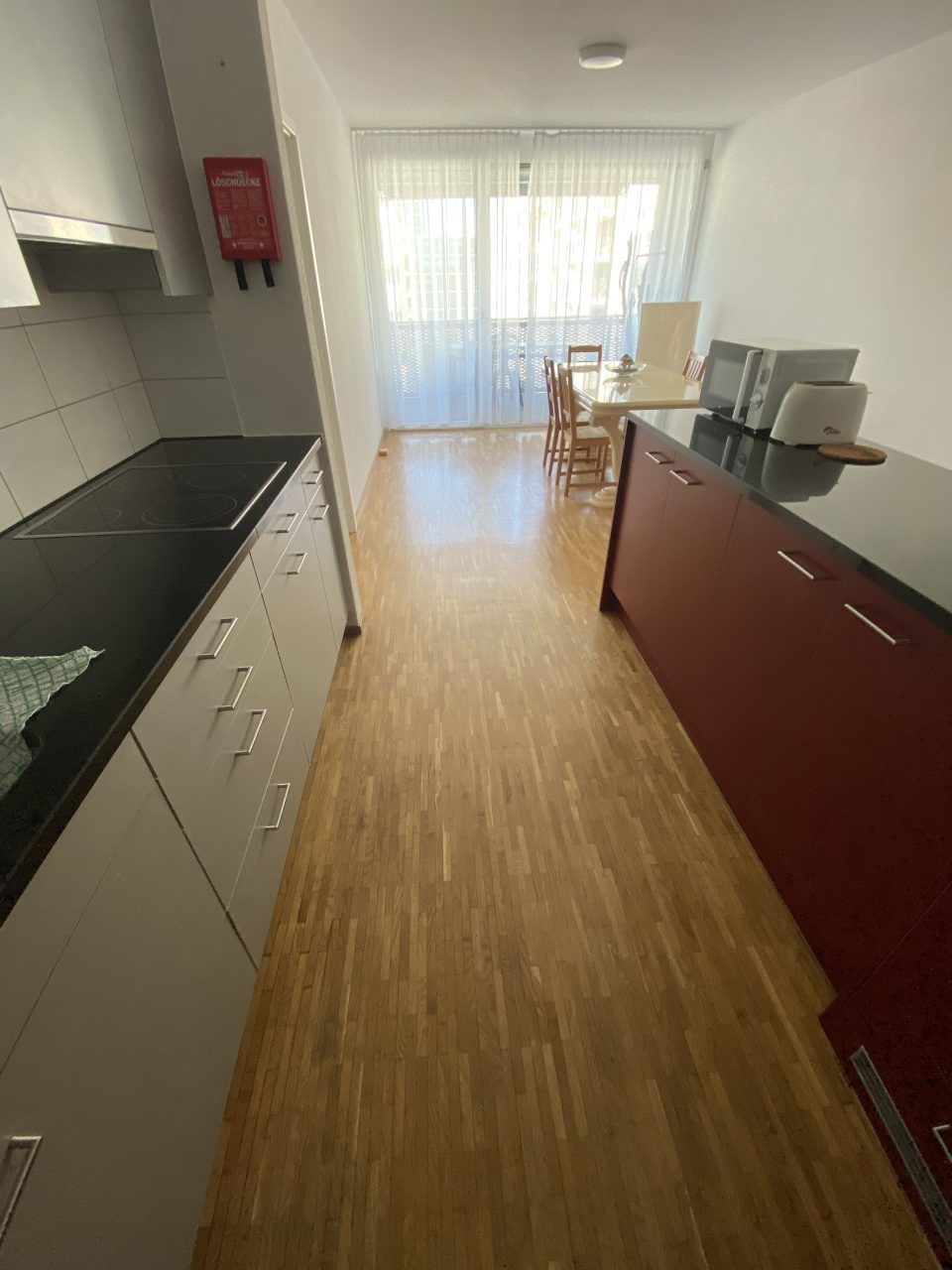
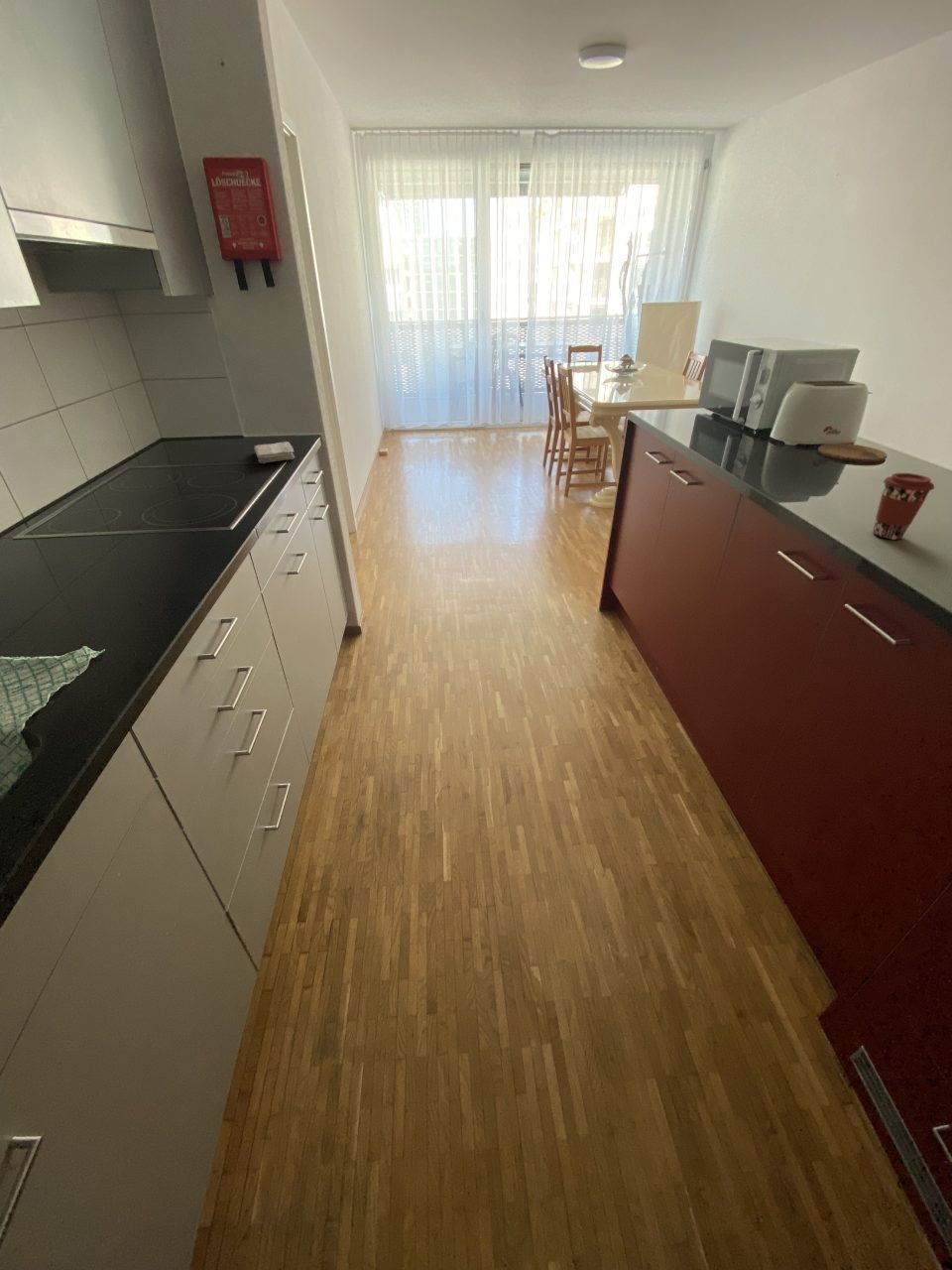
+ coffee cup (898, 506)
+ washcloth (274, 450)
